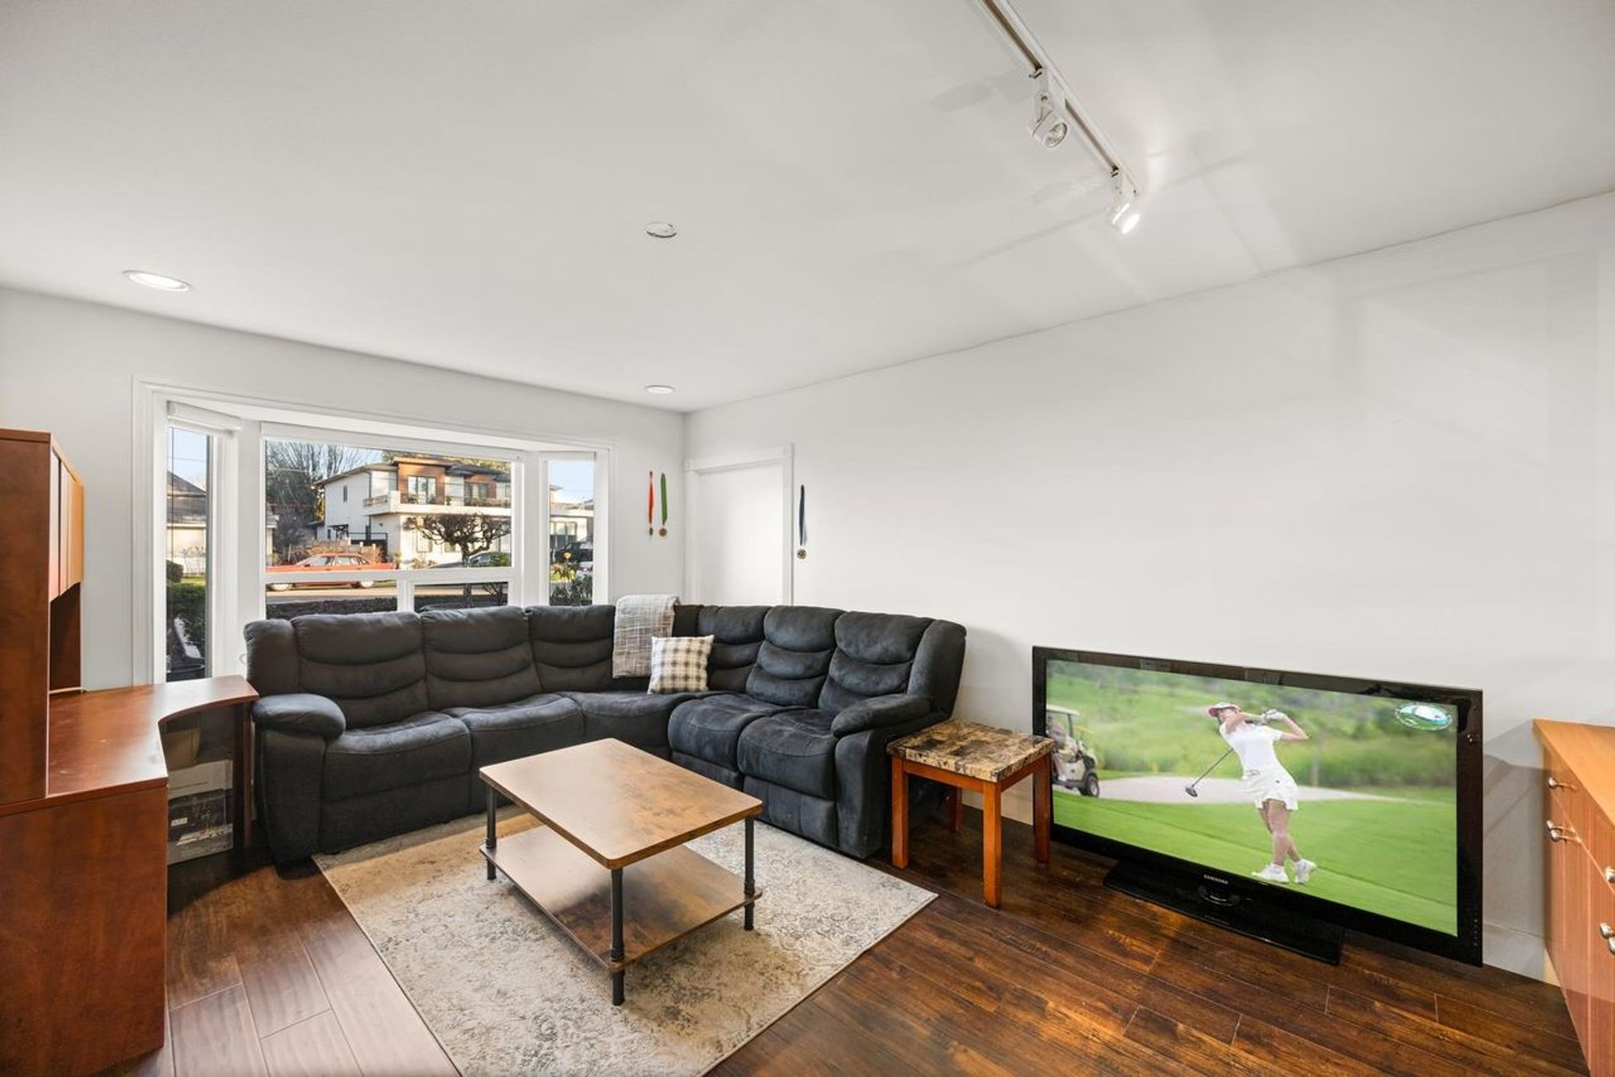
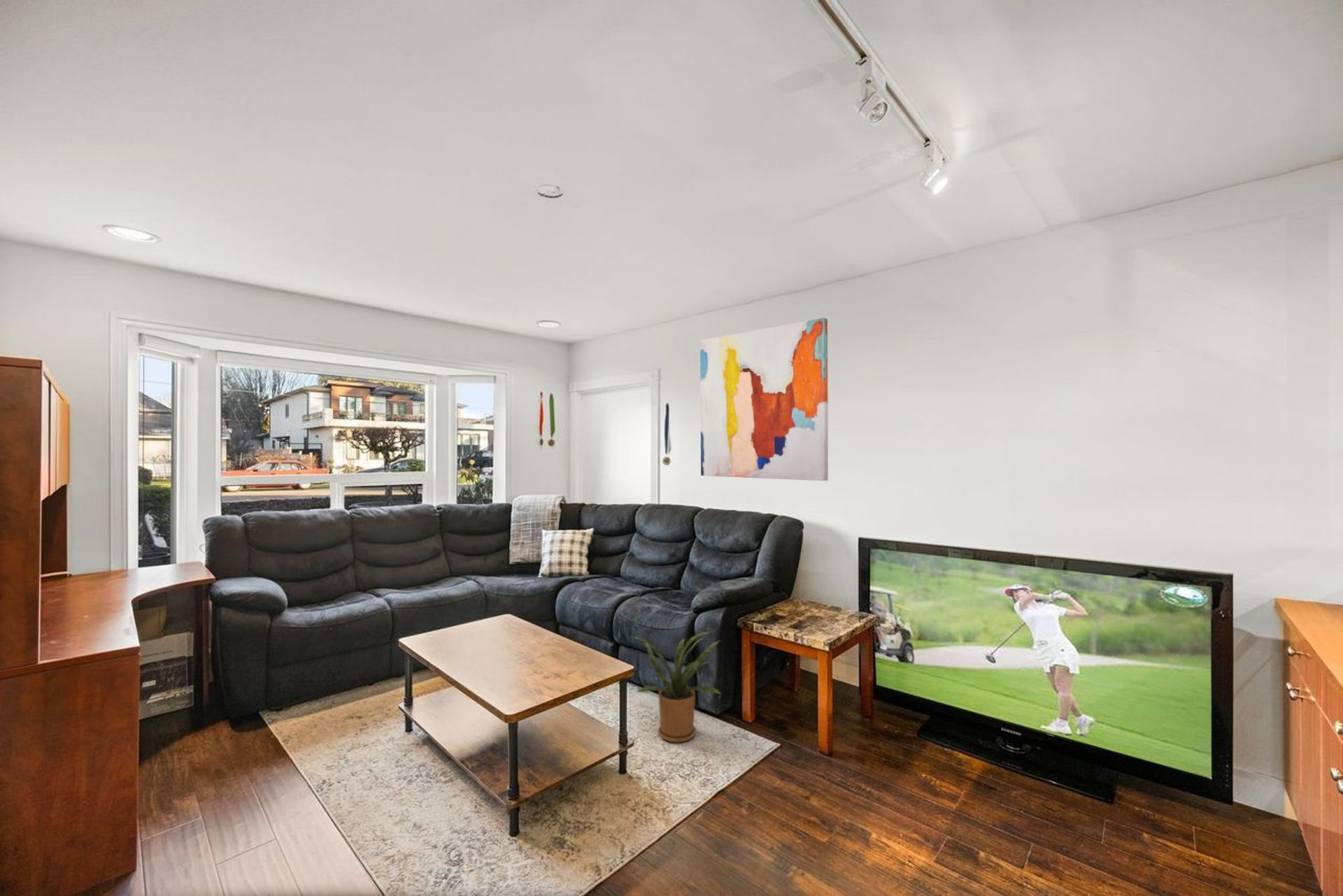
+ house plant (678, 678)
+ wall art (758, 404)
